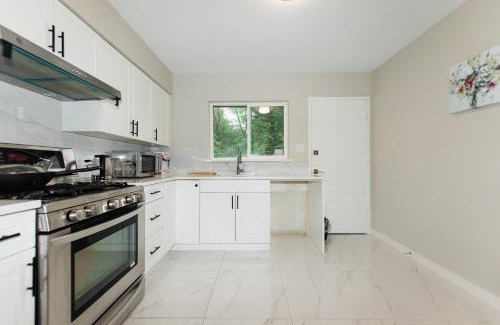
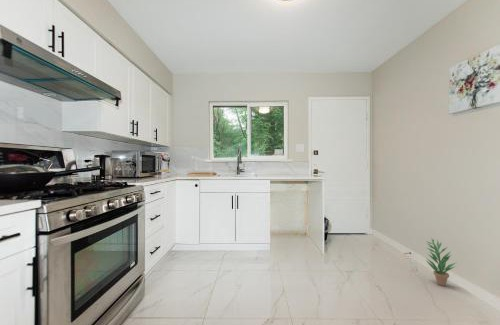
+ potted plant (439, 261)
